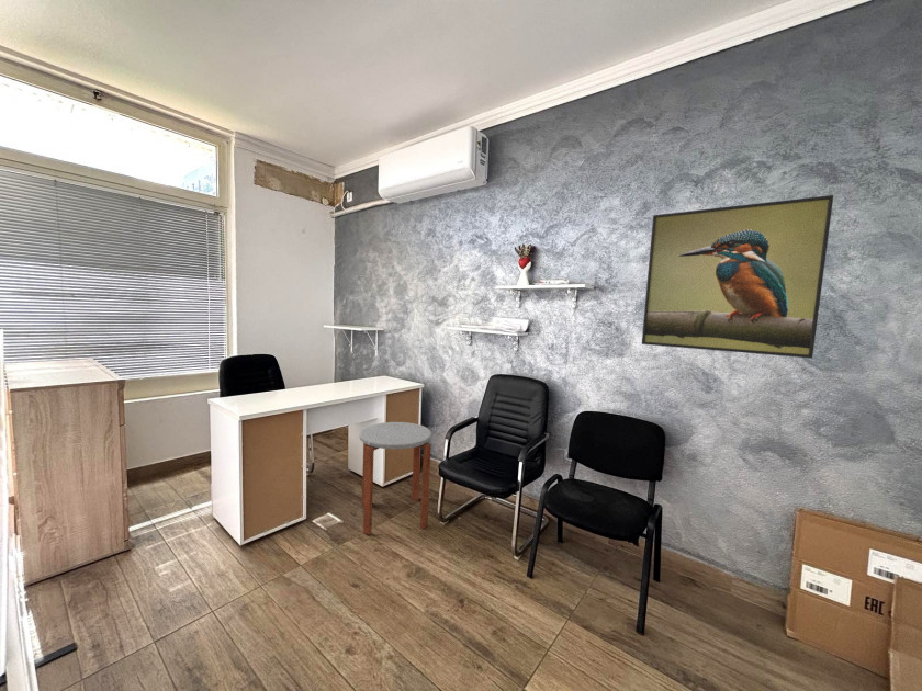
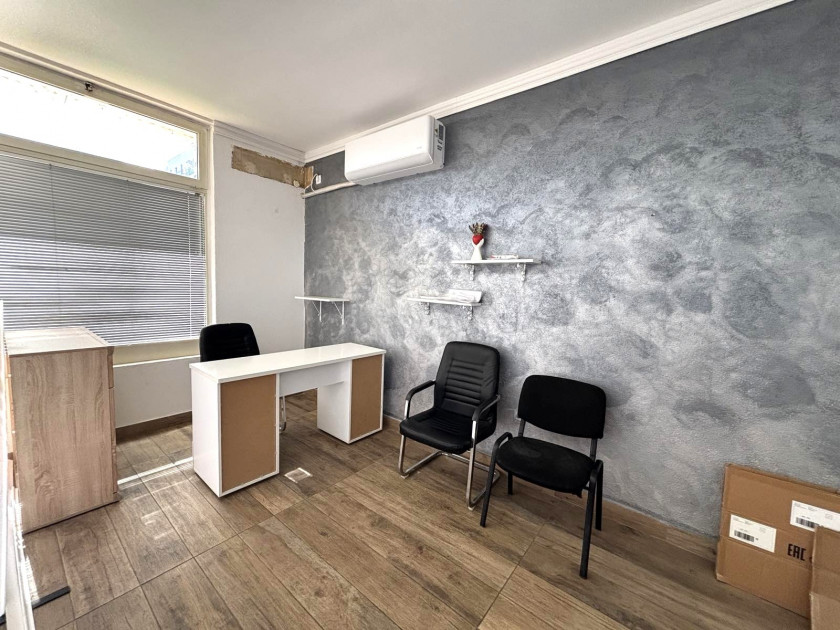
- side table (413, 474)
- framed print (724, 280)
